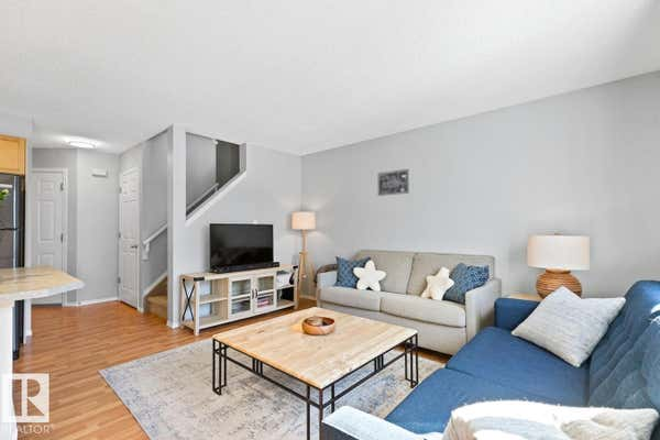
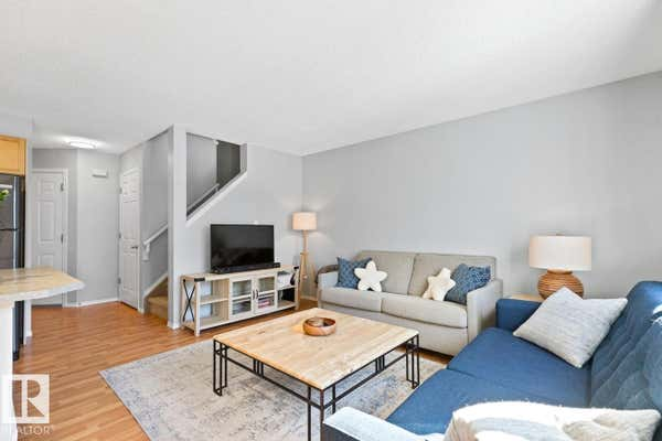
- wall art (393, 183)
